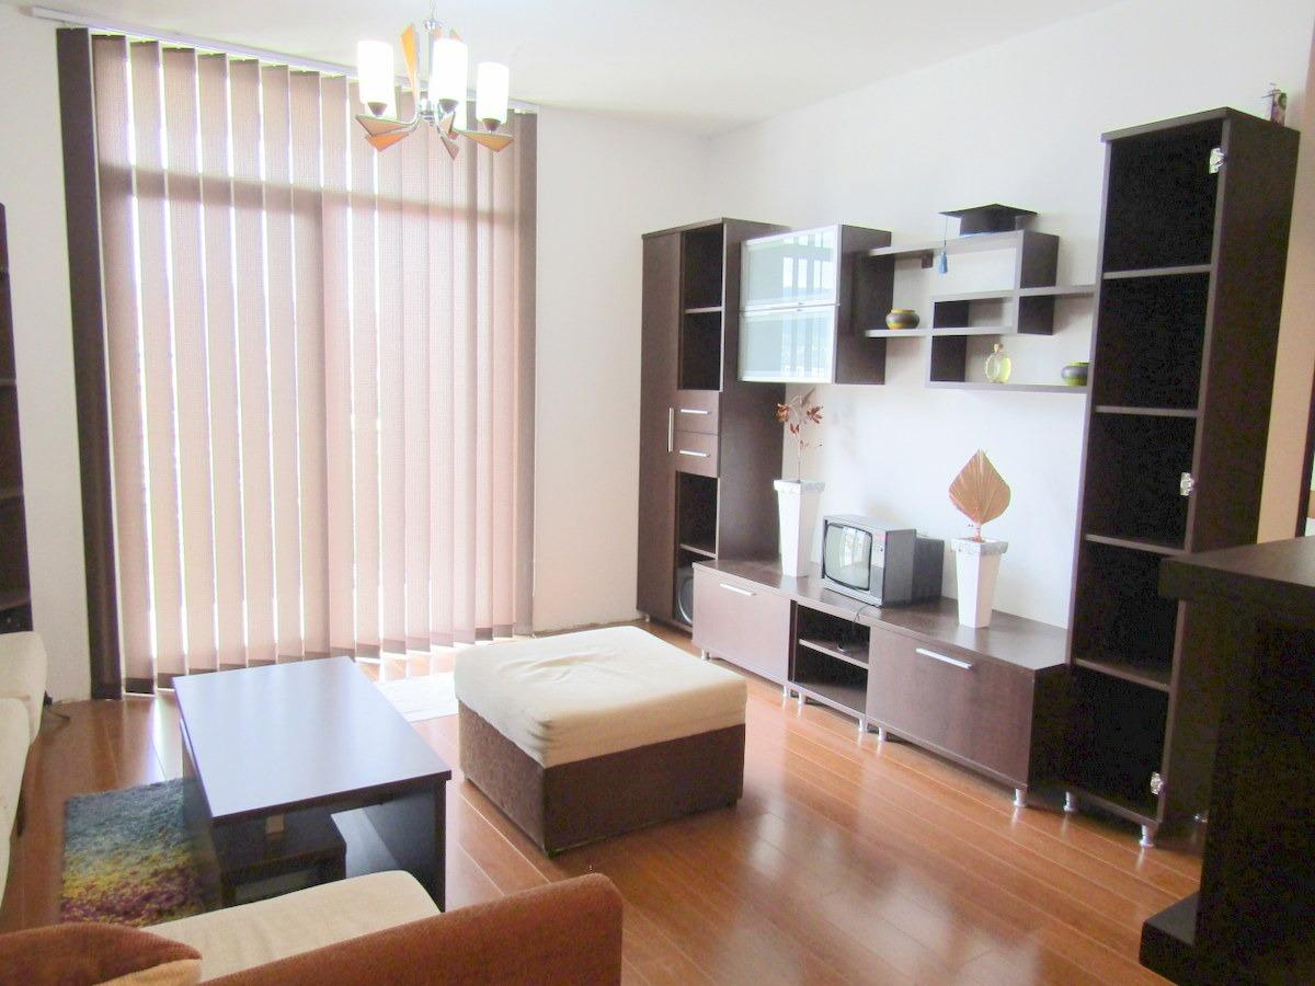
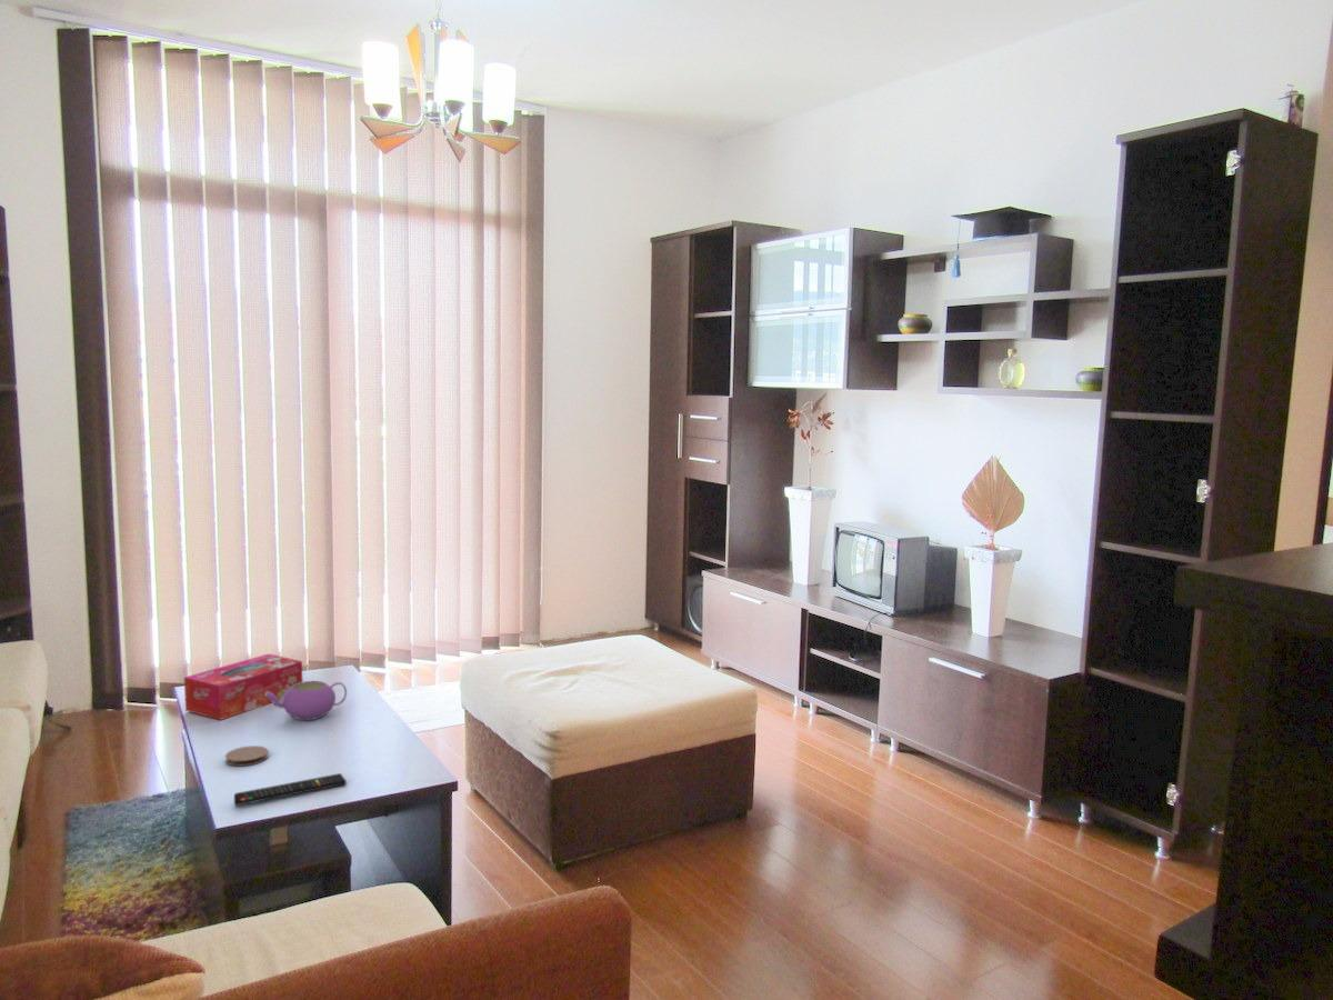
+ teapot (307, 701)
+ coaster (247, 756)
+ remote control (290, 790)
+ tissue box (245, 684)
